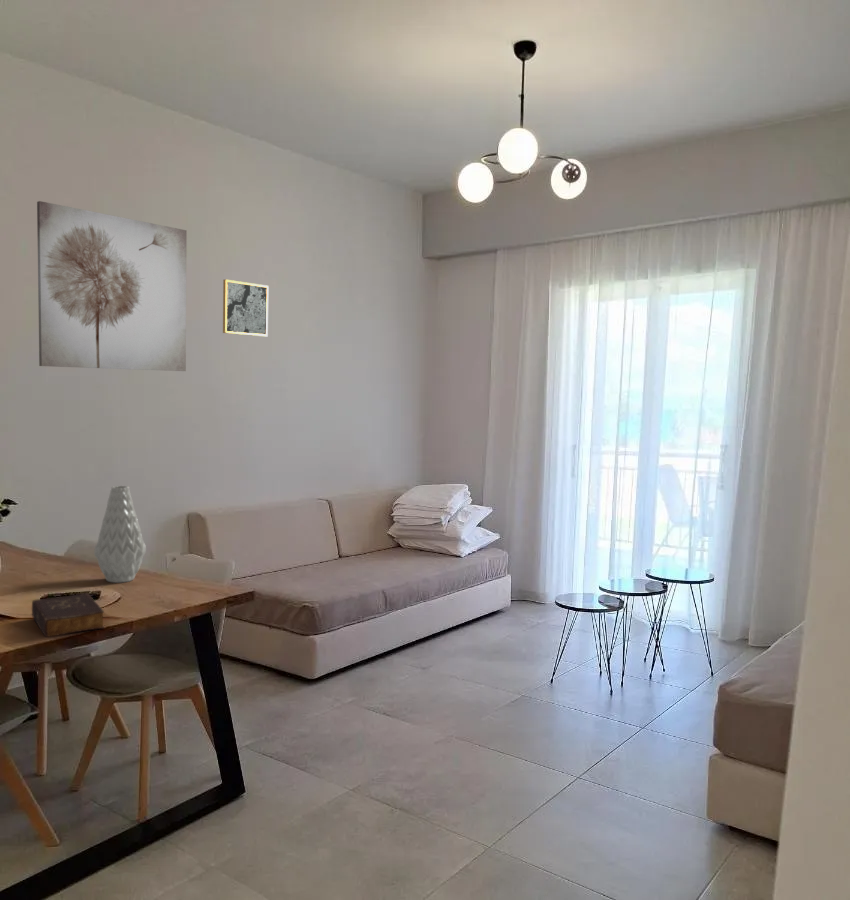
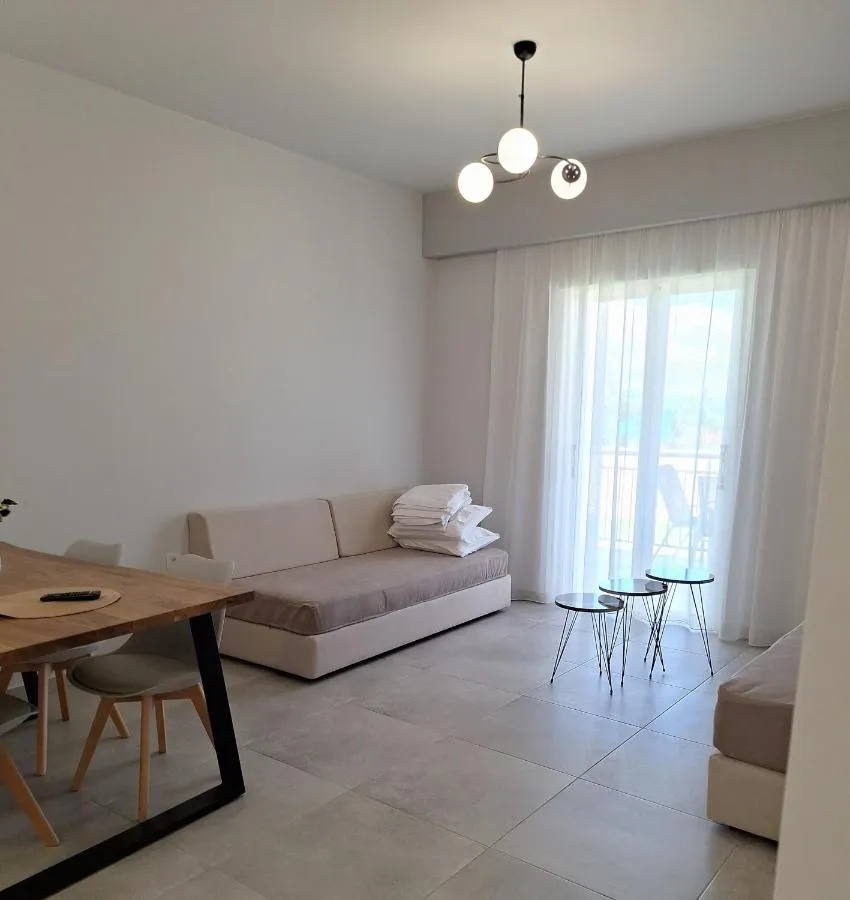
- book (67, 614)
- wall art (117, 293)
- wall art (246, 308)
- vase (120, 533)
